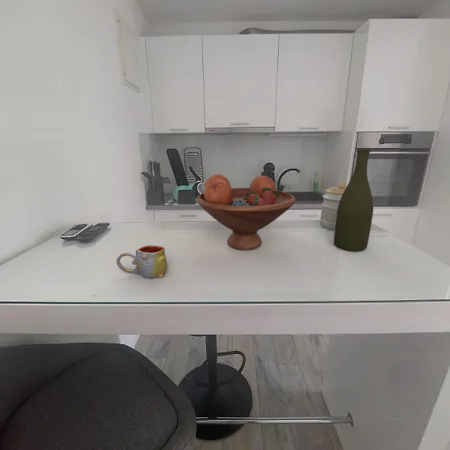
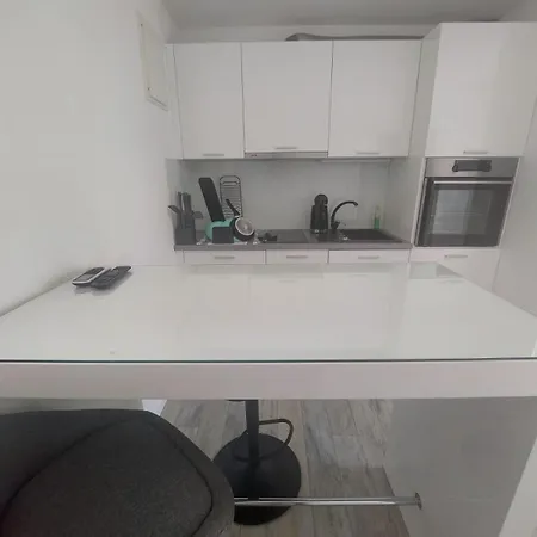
- jar (338, 204)
- mug (142, 261)
- fruit bowl (245, 211)
- bottle (356, 200)
